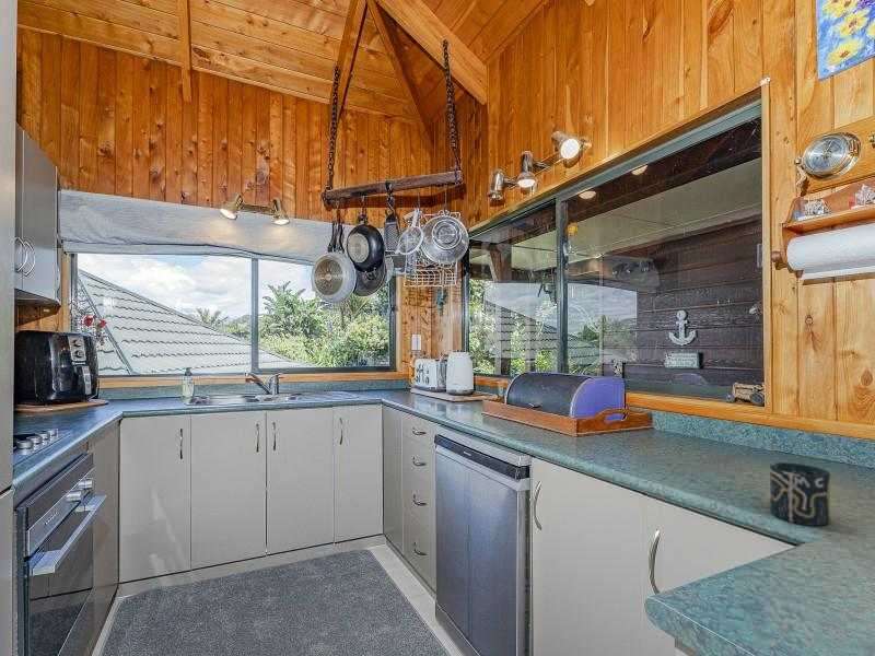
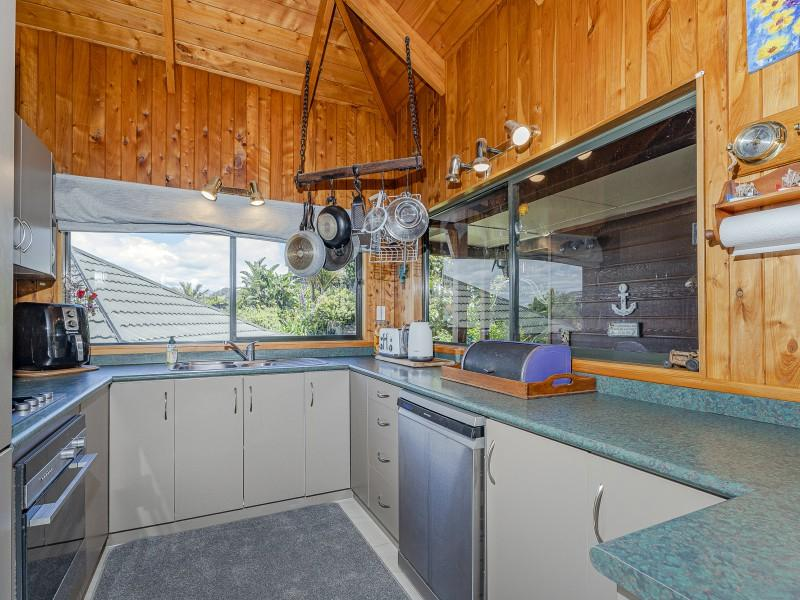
- cup (794, 490)
